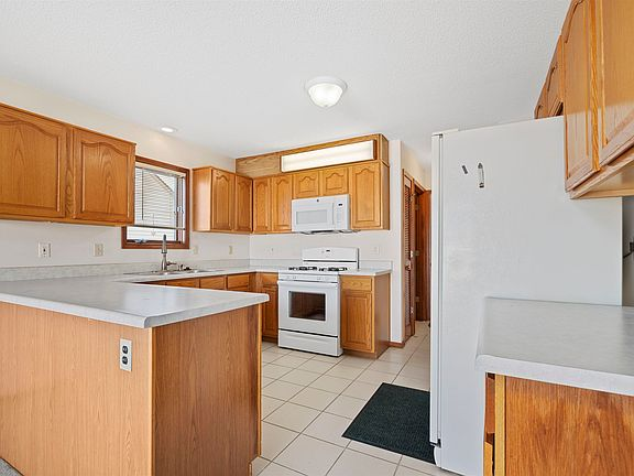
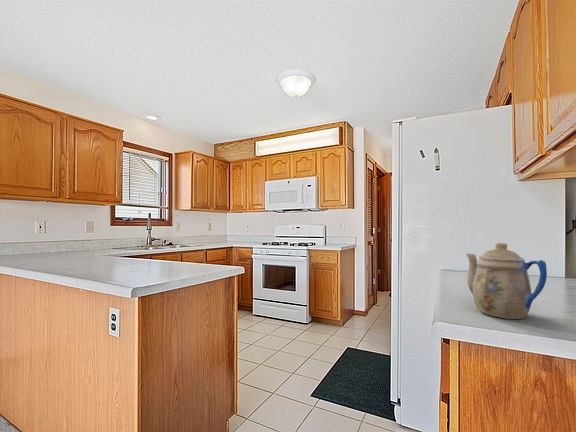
+ teapot (501, 278)
